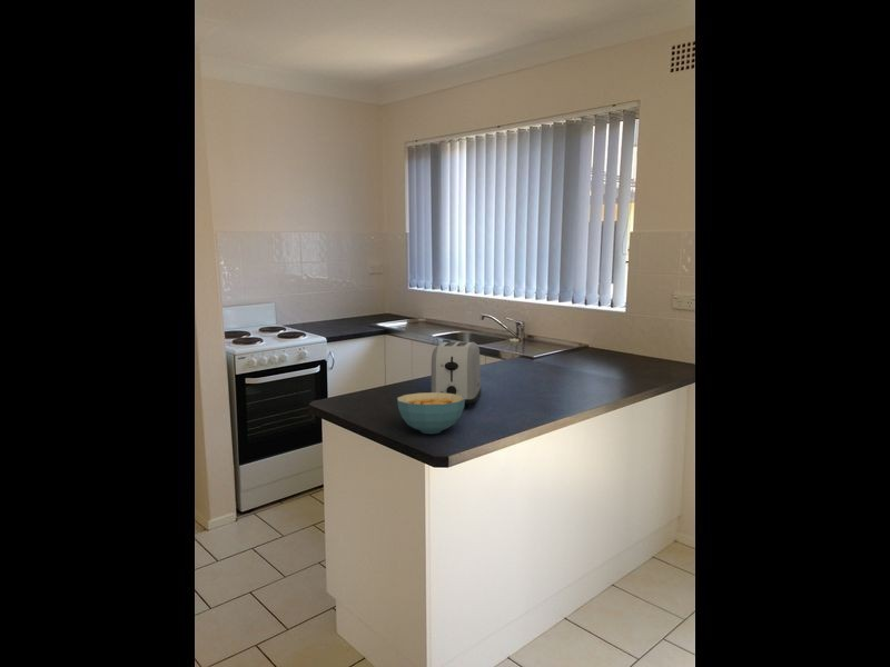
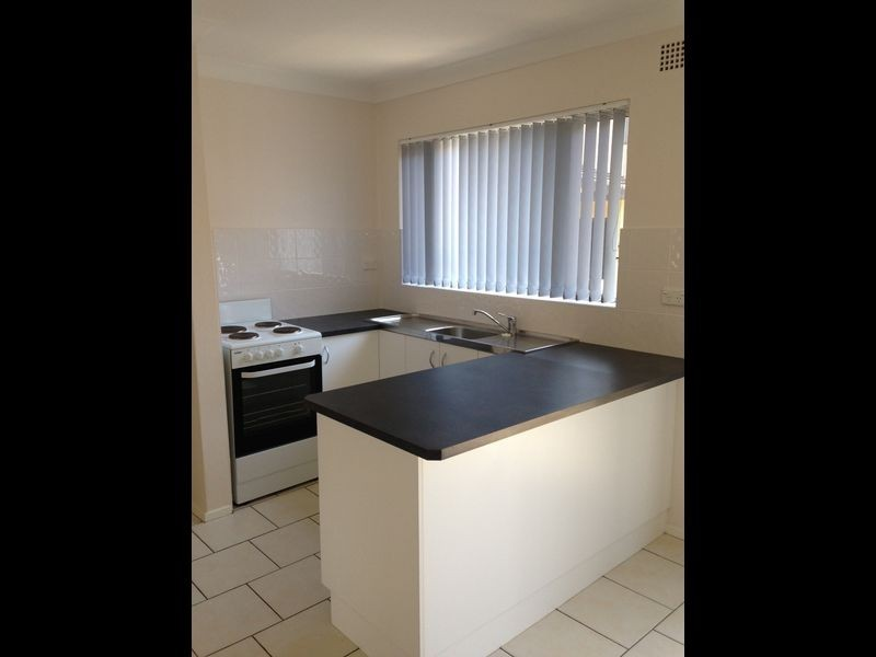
- toaster (456, 370)
- cereal bowl (431, 415)
